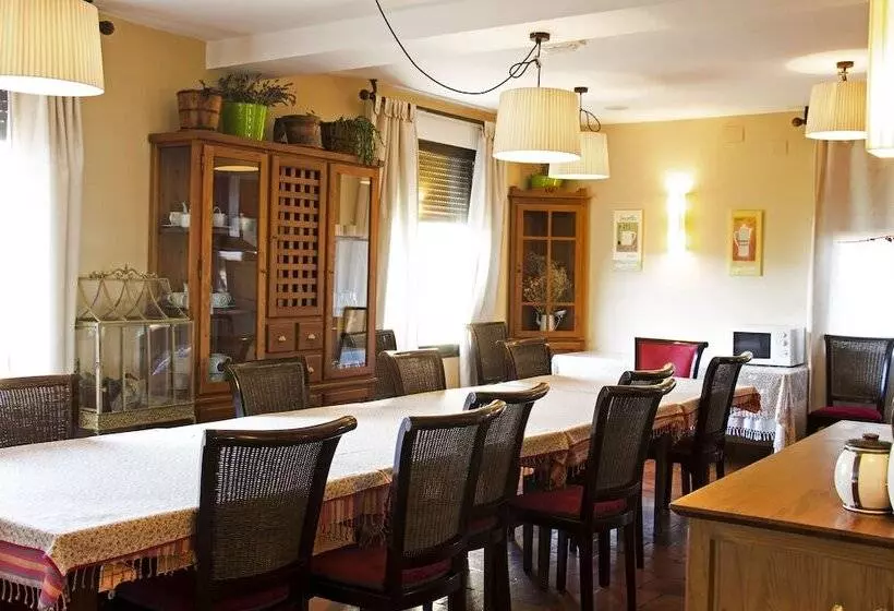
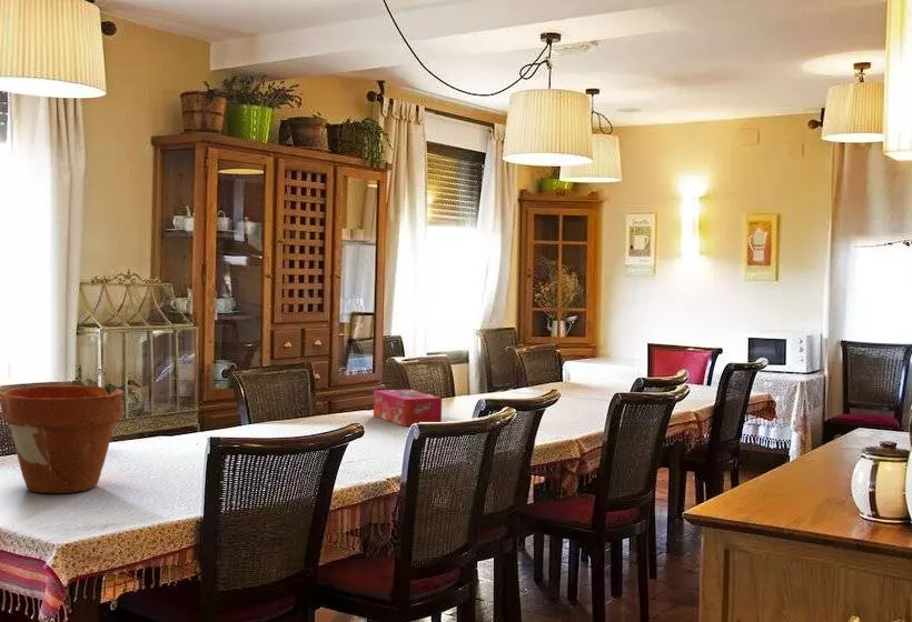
+ flower pot (62, 439)
+ tissue box (406, 407)
